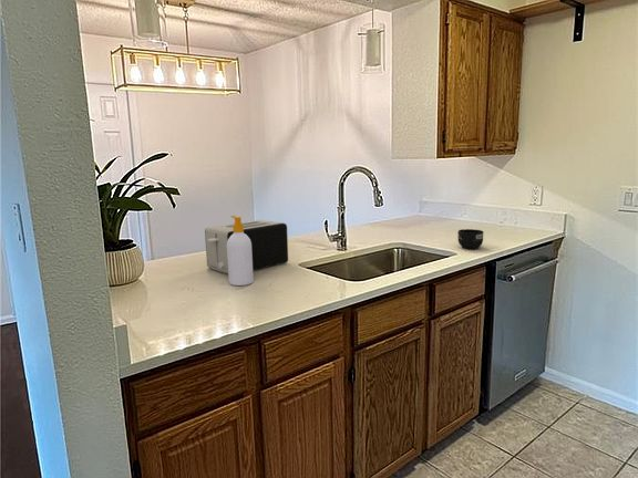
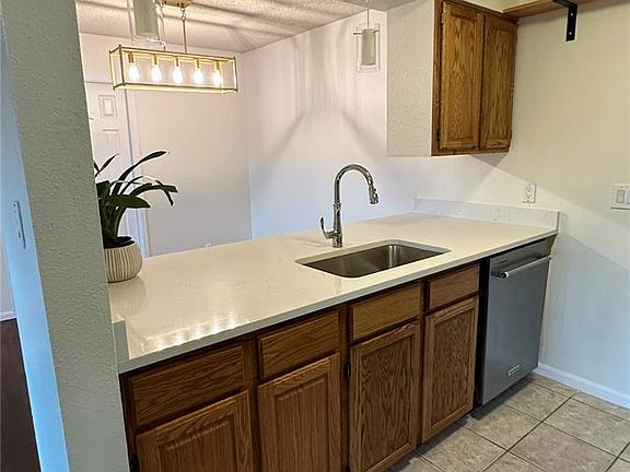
- mug (471, 238)
- toaster (251, 245)
- soap bottle (238, 249)
